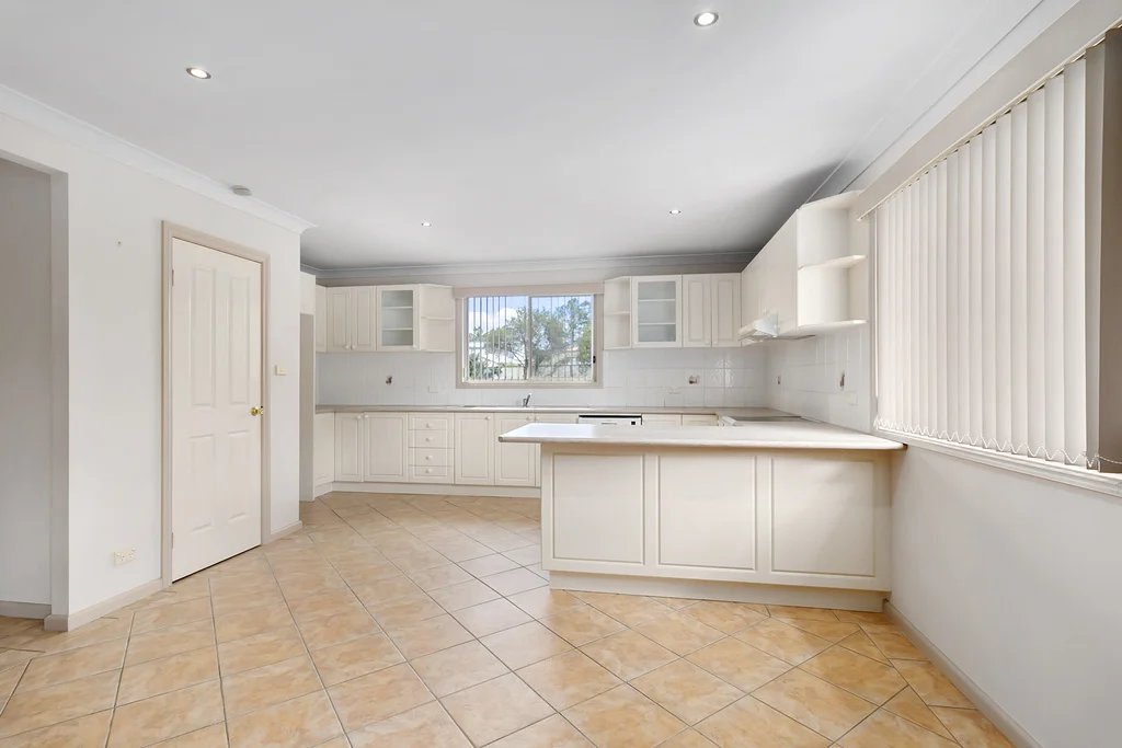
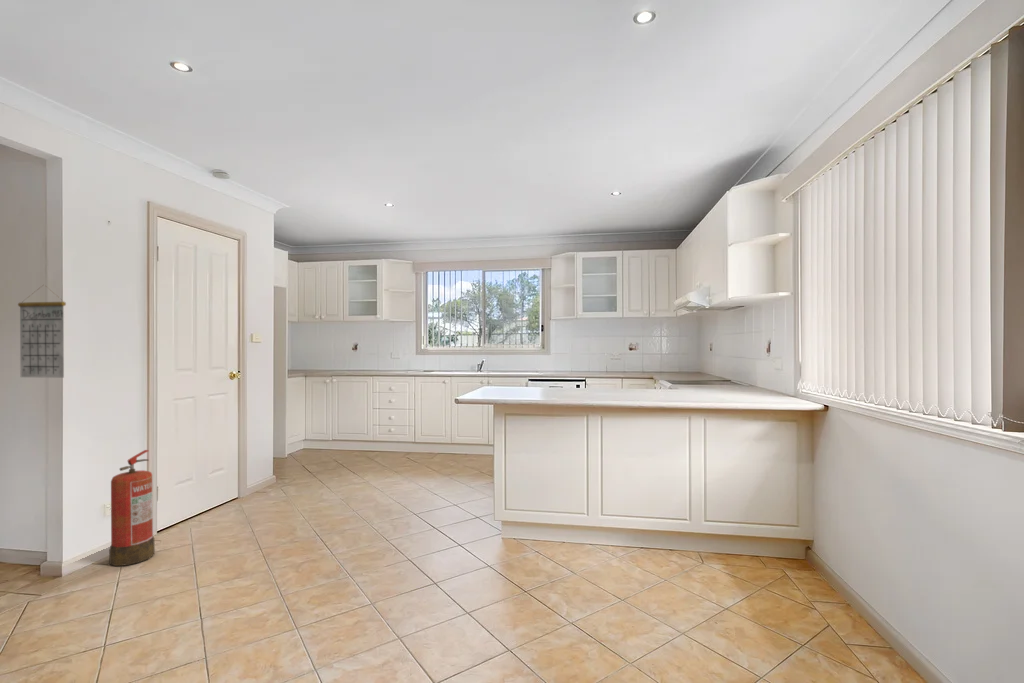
+ fire extinguisher (132, 506)
+ calendar (42, 330)
